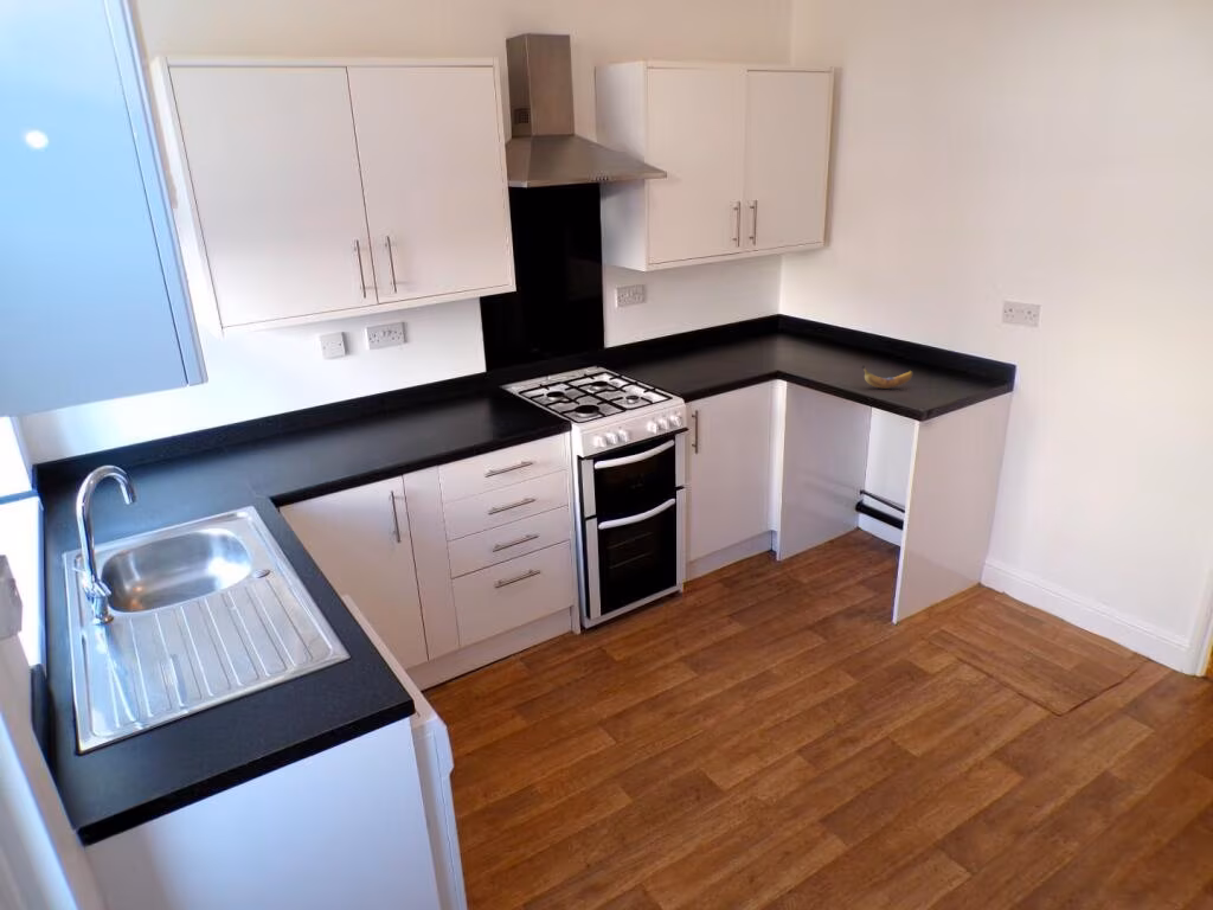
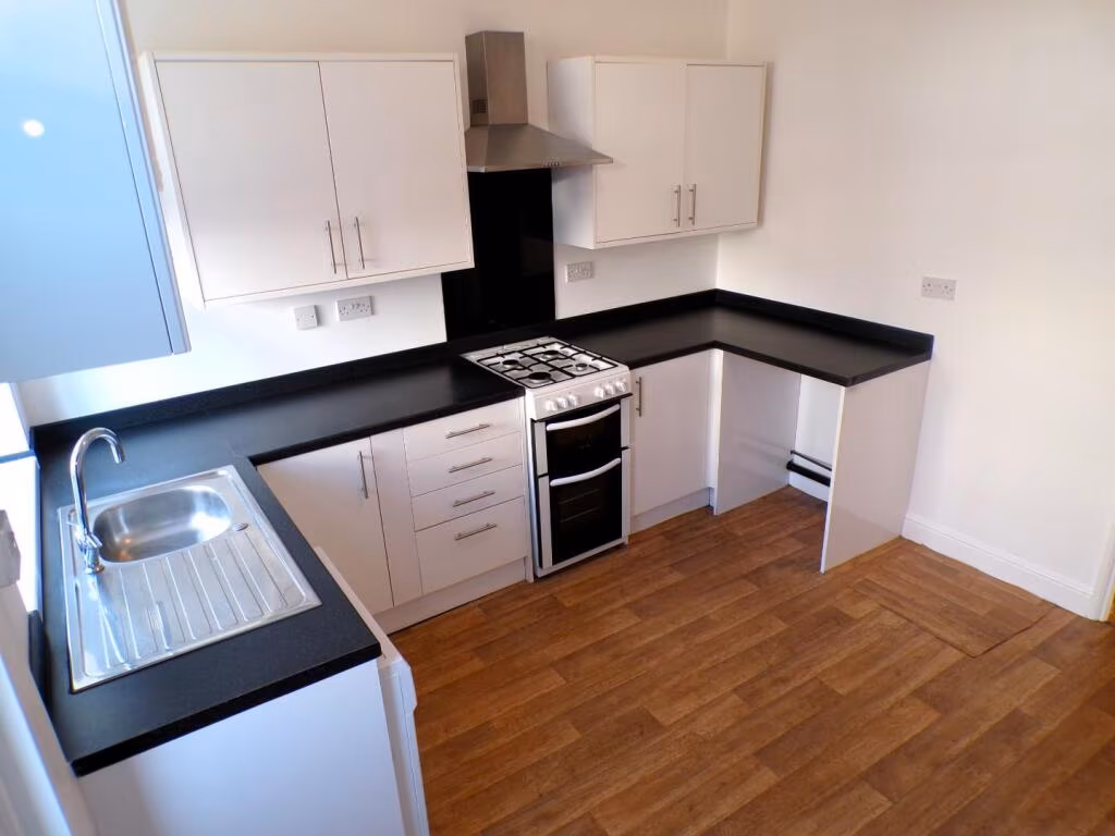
- banana (886, 378)
